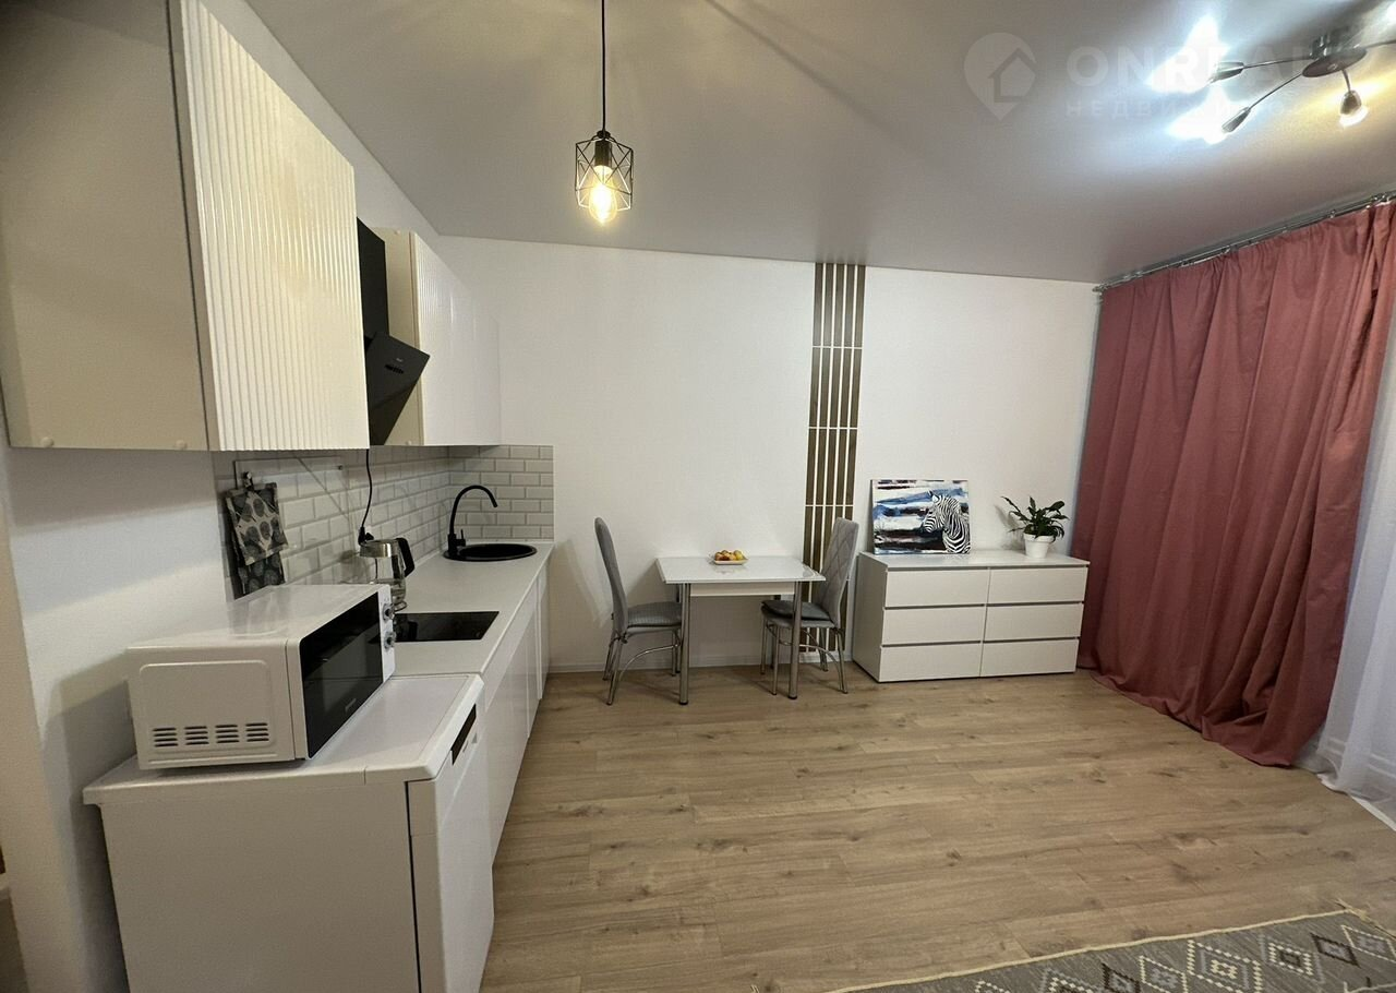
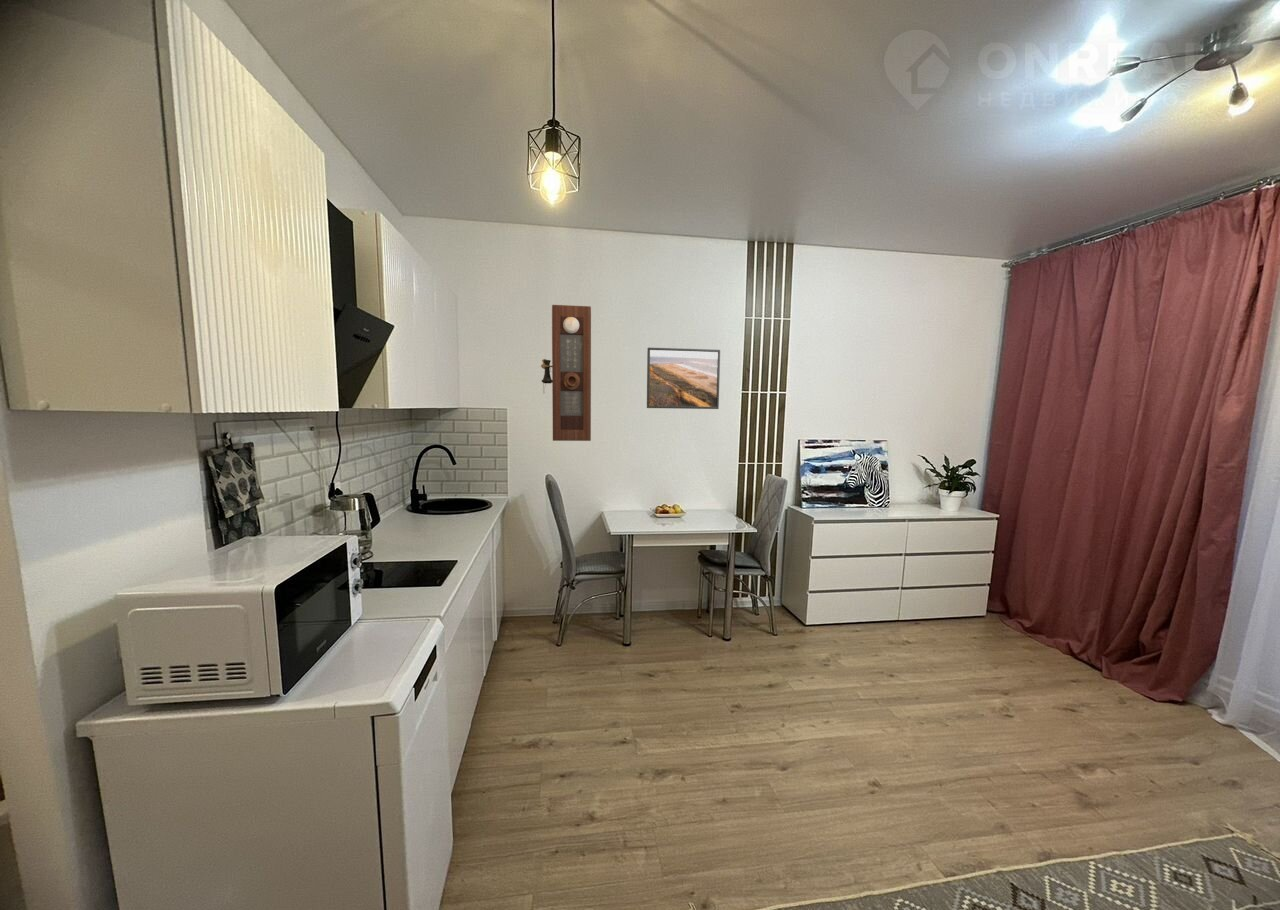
+ pendulum clock (566, 374)
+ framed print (683, 378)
